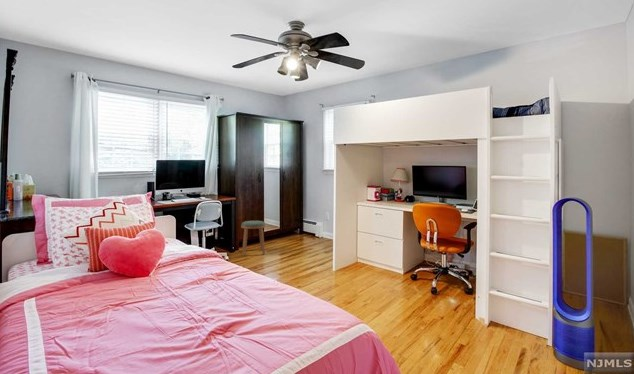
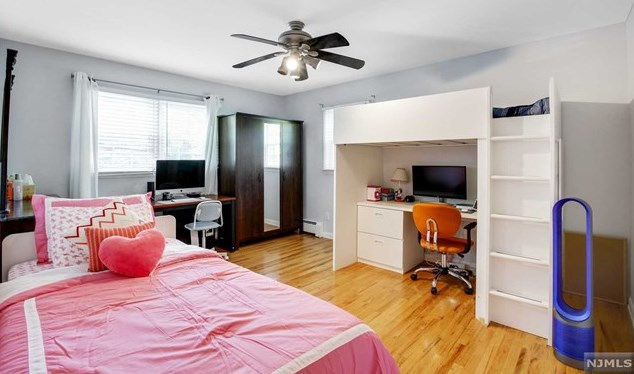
- stool (259, 235)
